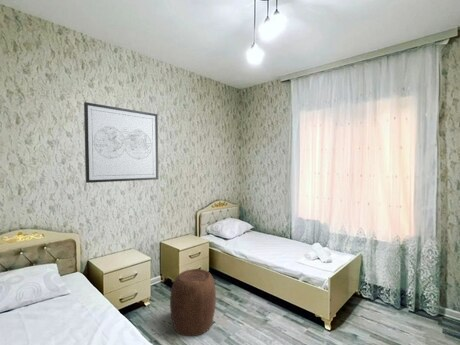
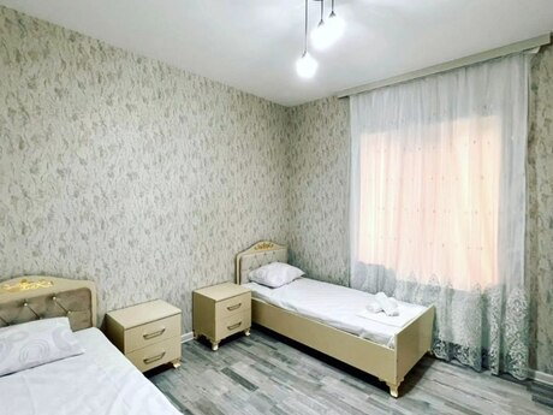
- stool (193, 299)
- wall art (125, 145)
